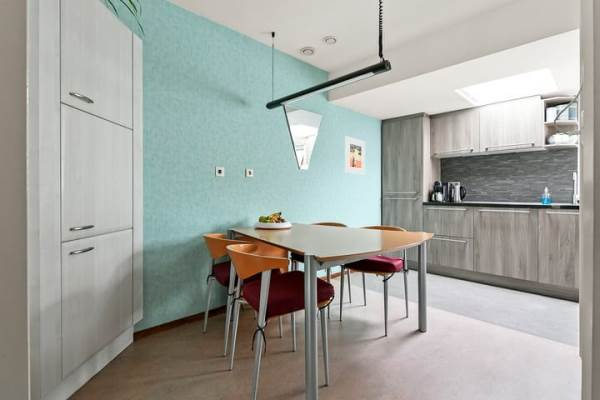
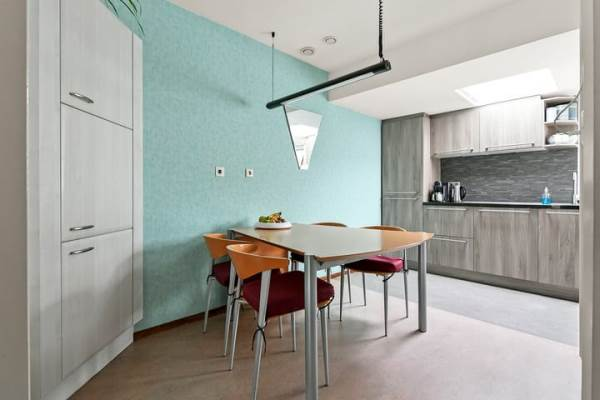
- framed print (355, 156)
